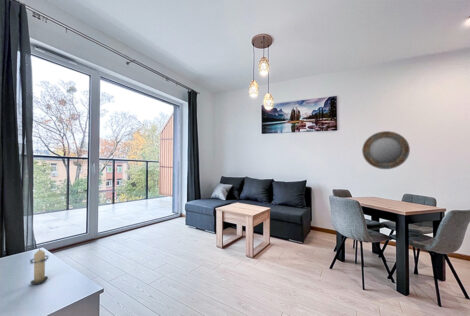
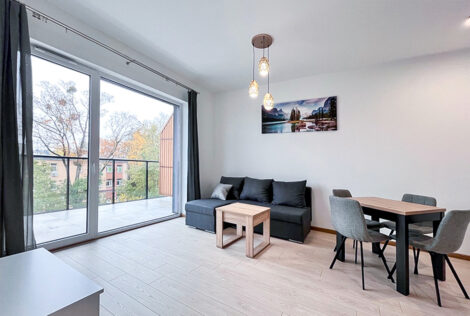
- home mirror (384, 150)
- candle (39, 264)
